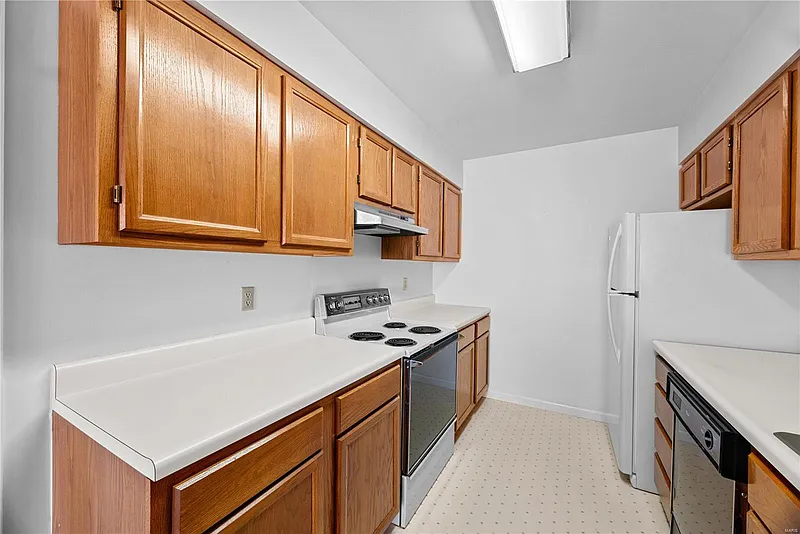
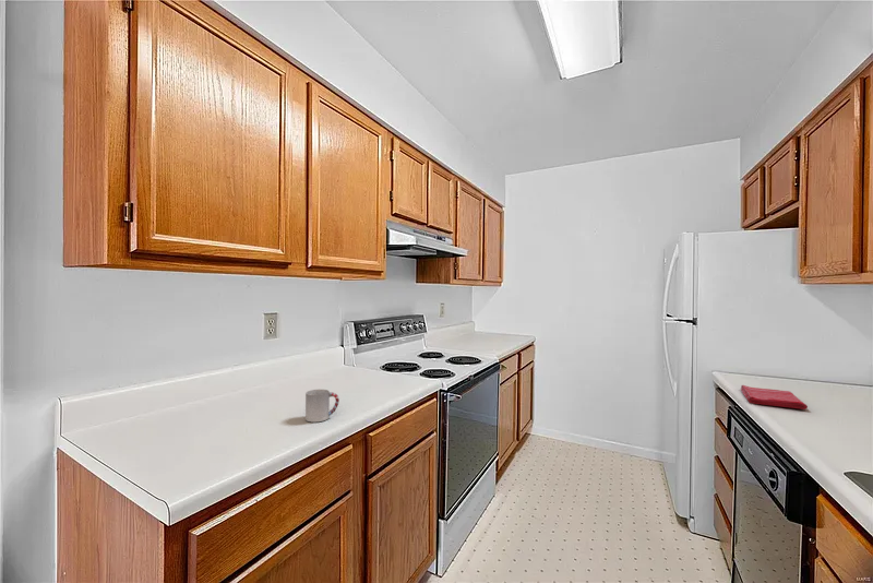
+ cup (322, 404)
+ dish towel (770, 395)
